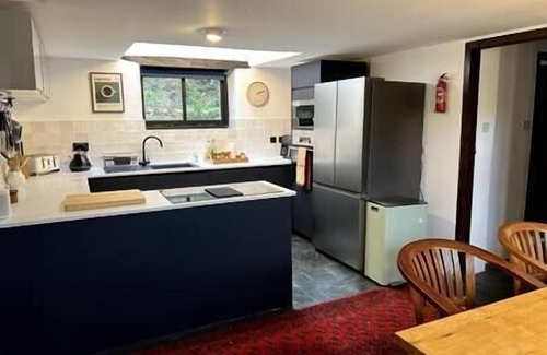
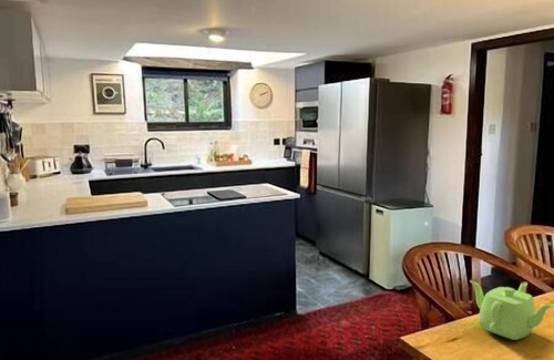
+ teapot (510, 308)
